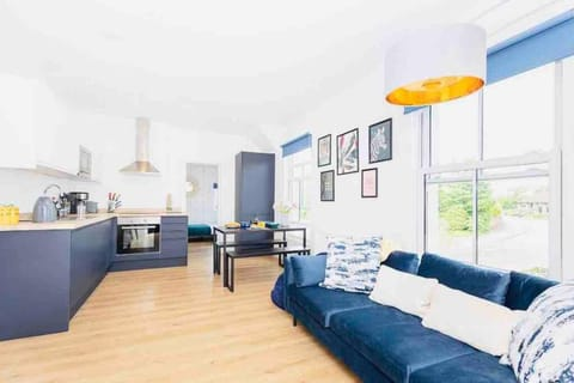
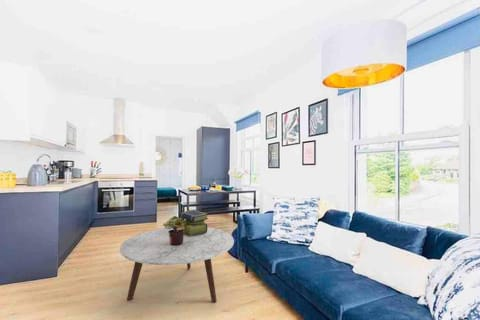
+ potted plant (174, 229)
+ coffee table (179, 263)
+ stack of books (193, 222)
